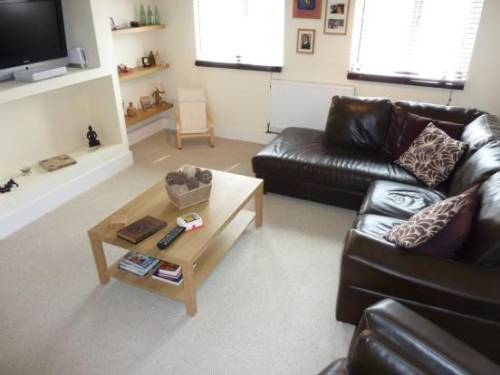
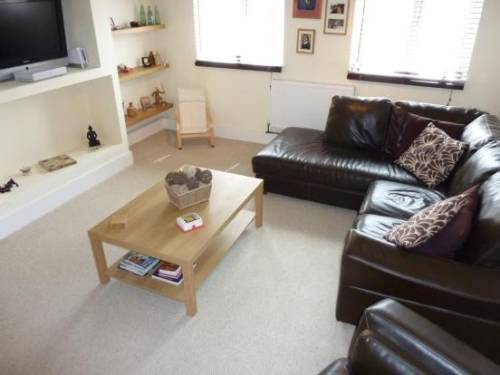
- book (142, 228)
- remote control (172, 236)
